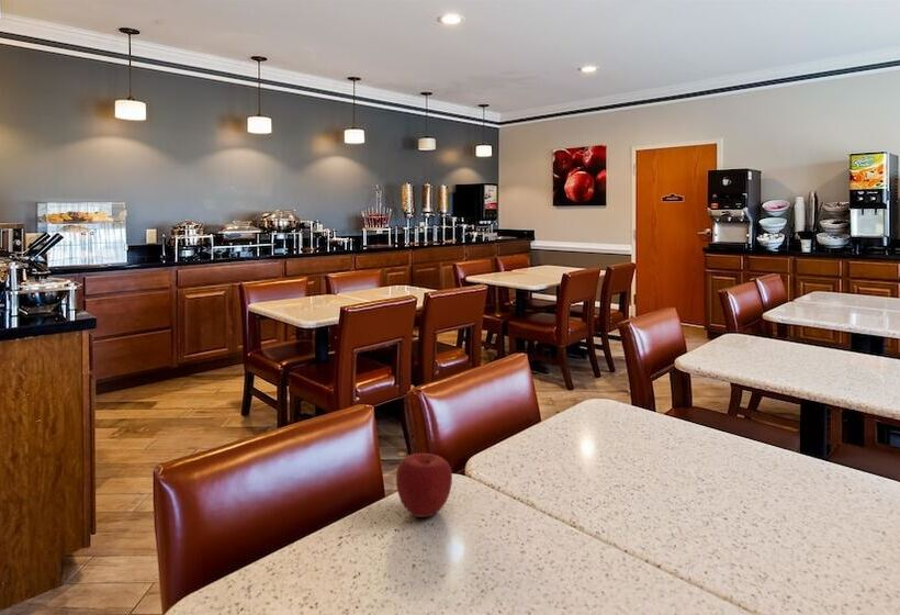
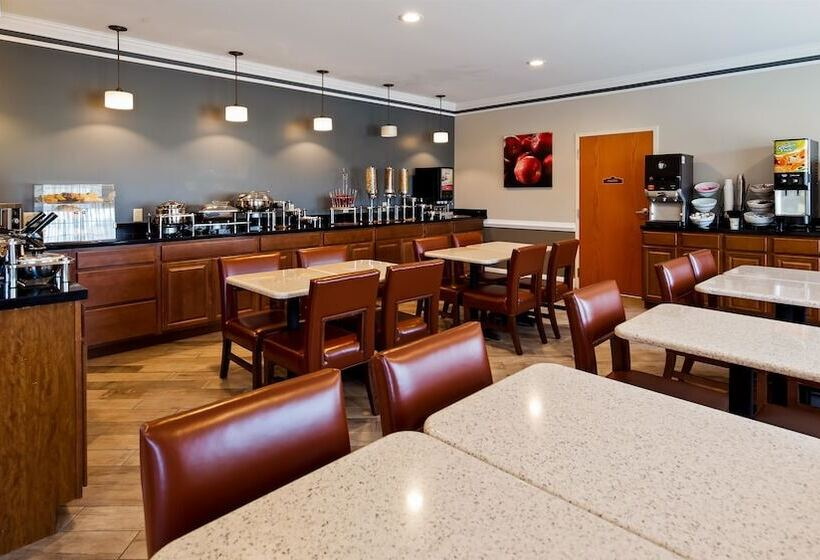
- apple (424, 483)
